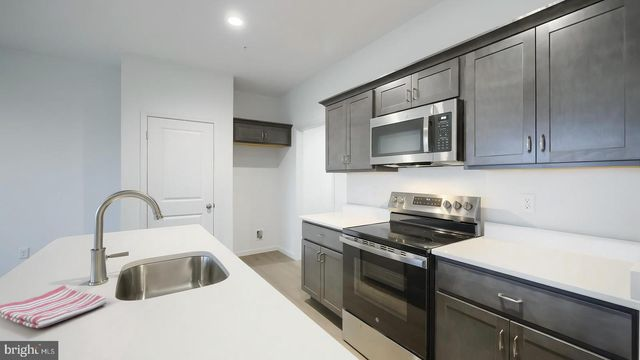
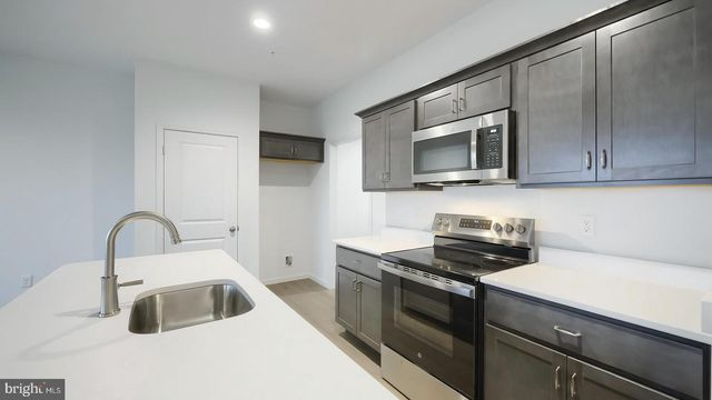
- dish towel (53, 304)
